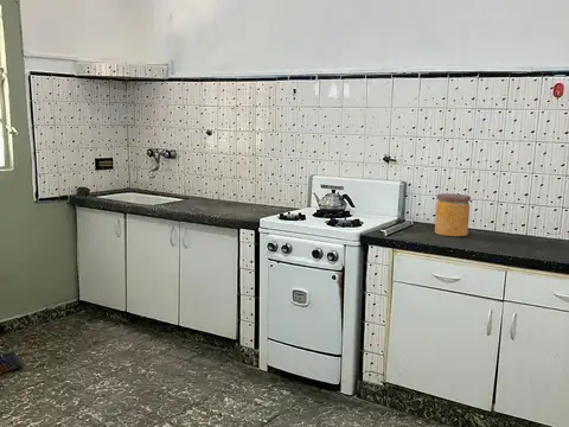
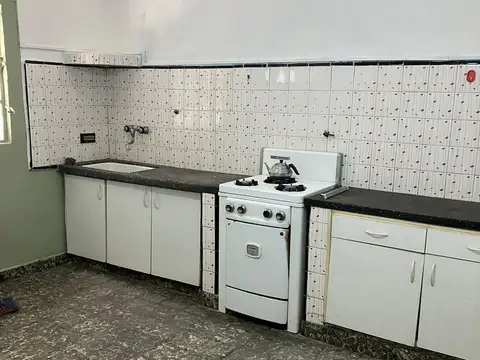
- jar (452, 214)
